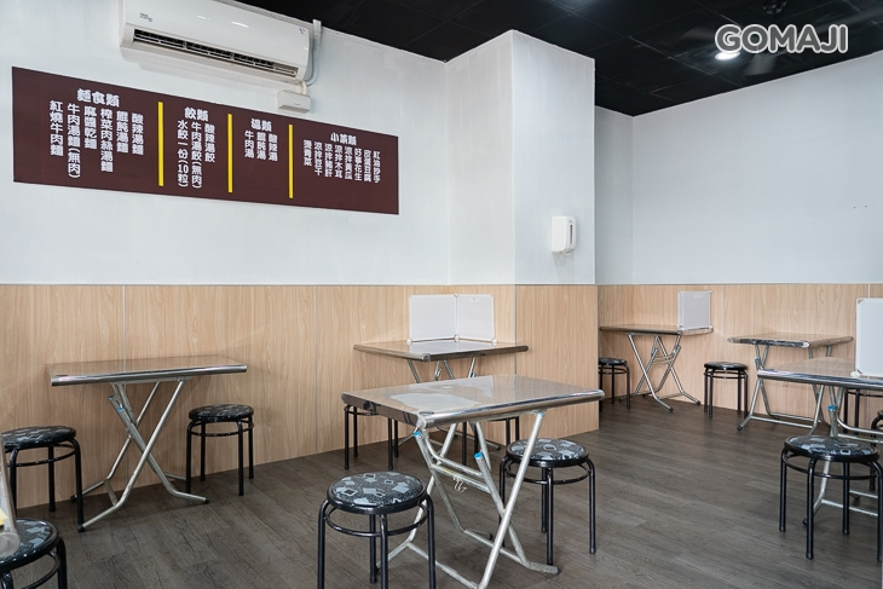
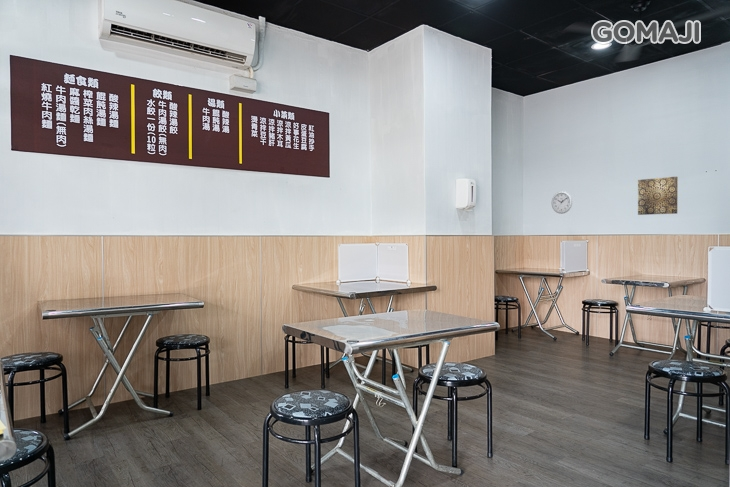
+ wall art (657, 196)
+ wall clock (561, 202)
